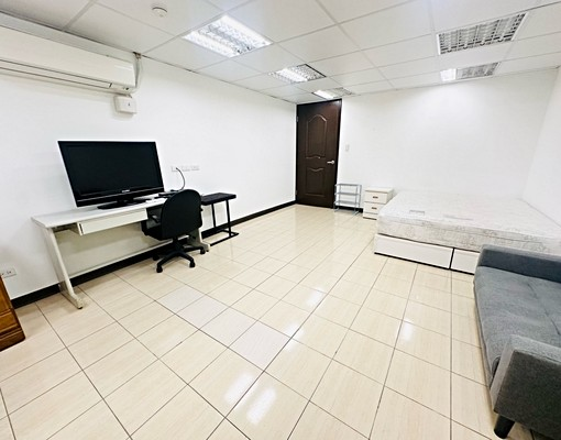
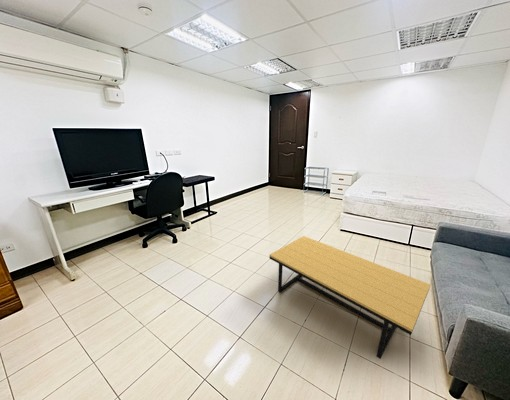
+ coffee table (338, 285)
